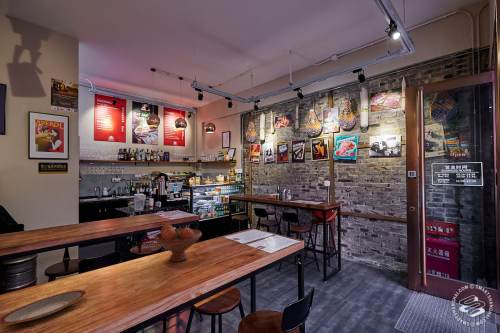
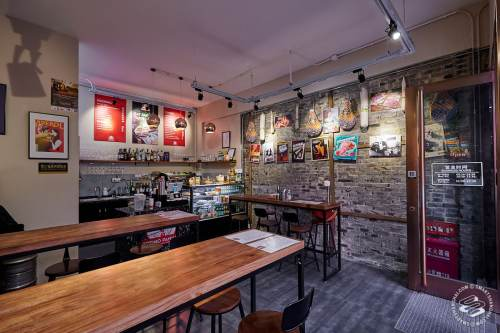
- plate (46, 308)
- fruit bowl (178, 242)
